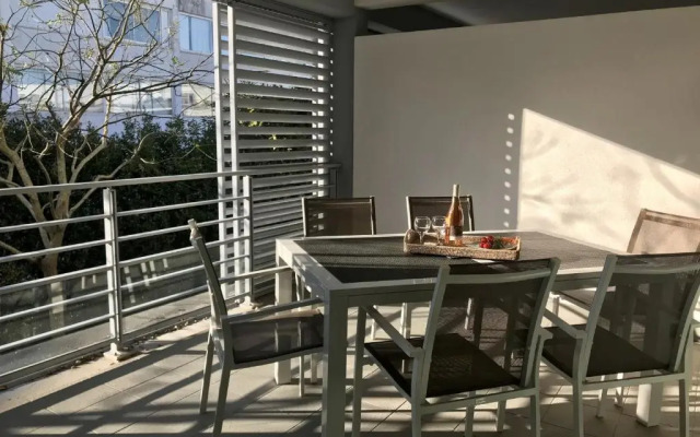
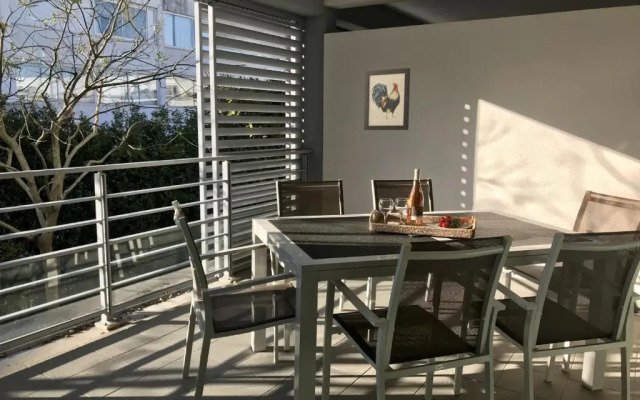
+ wall art (386, 100)
